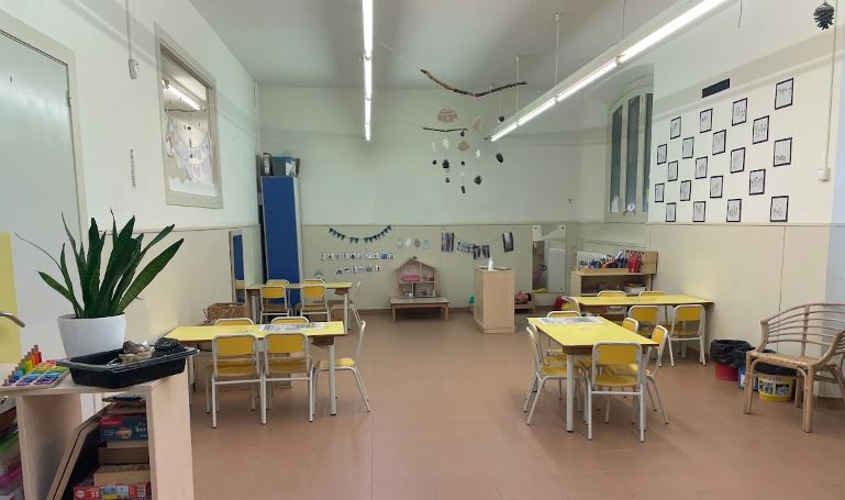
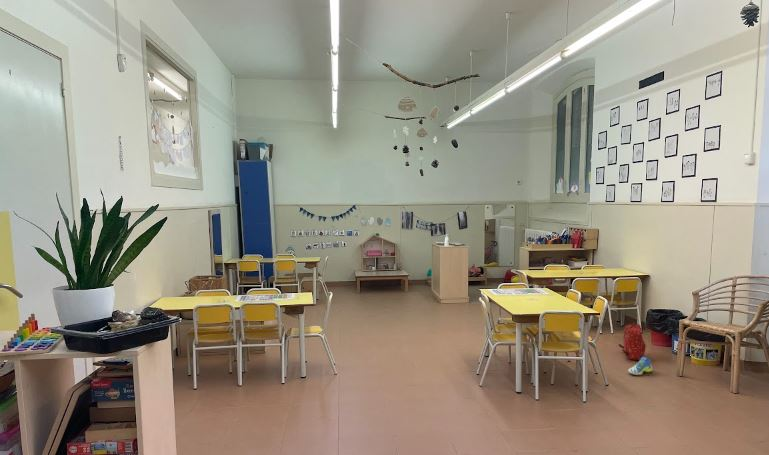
+ sneaker (639, 364)
+ backpack (630, 339)
